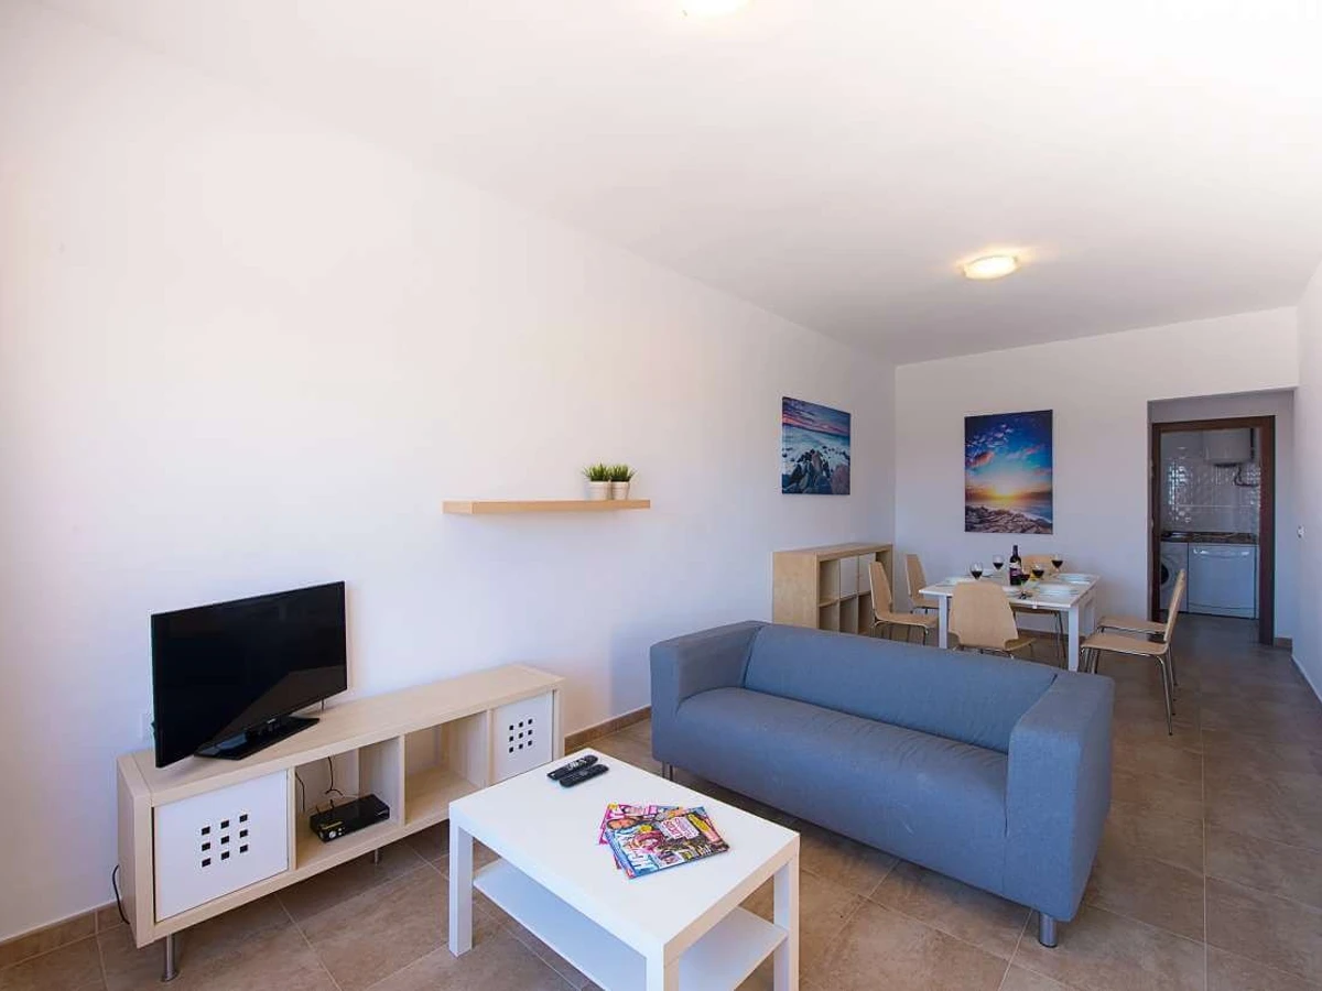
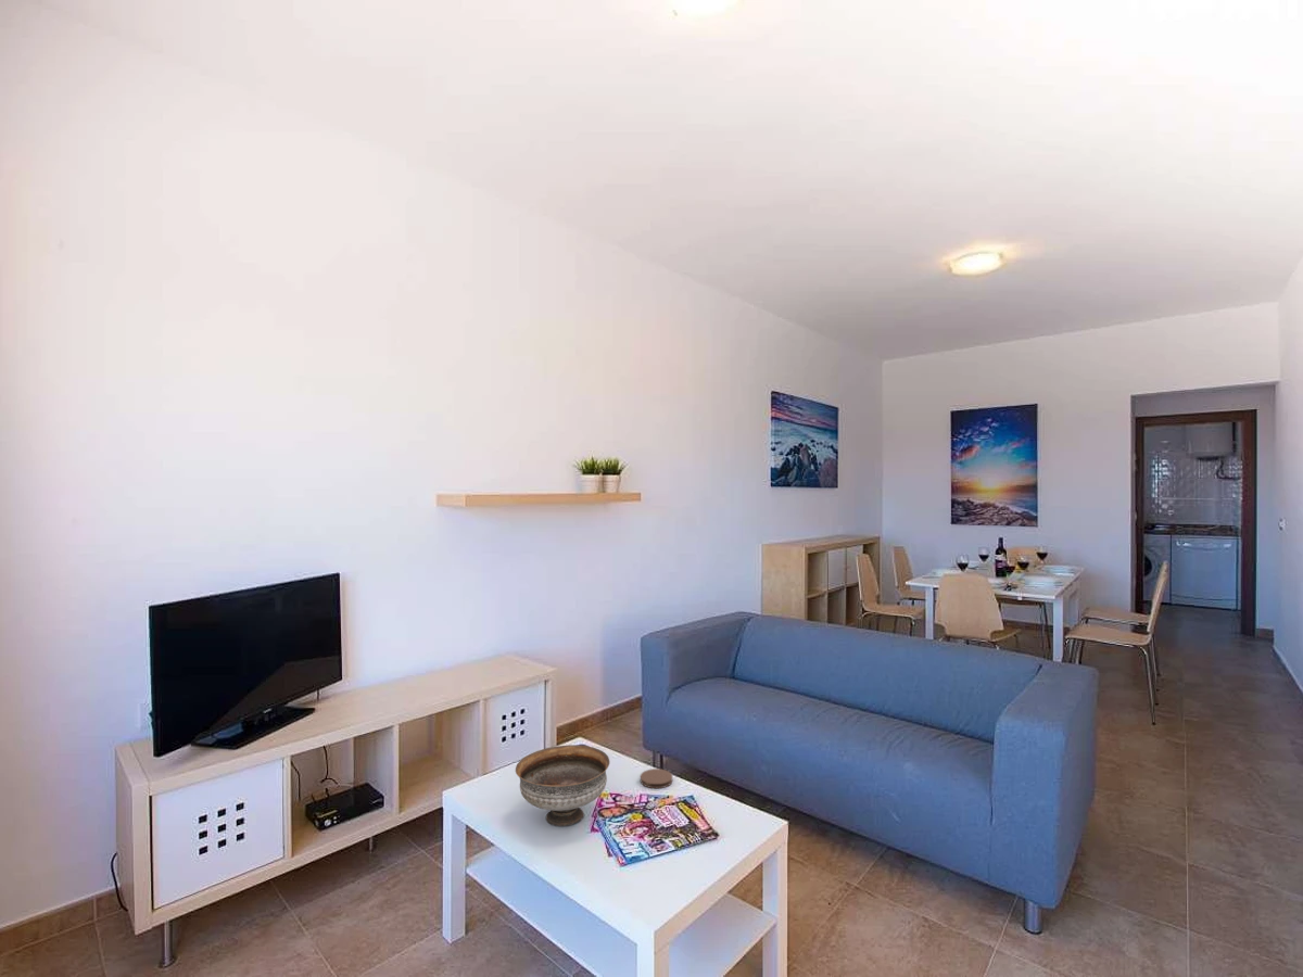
+ bowl (562, 789)
+ coaster (656, 778)
